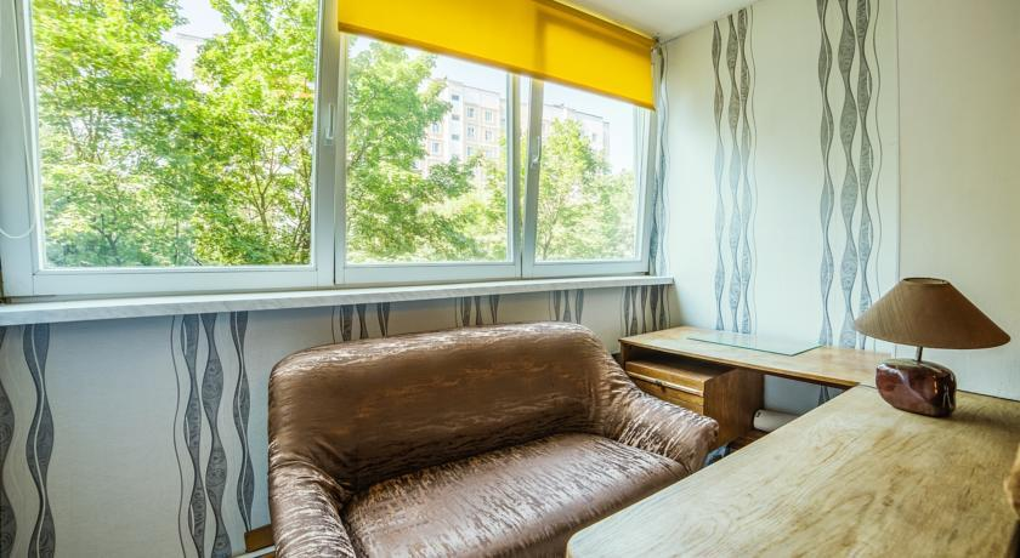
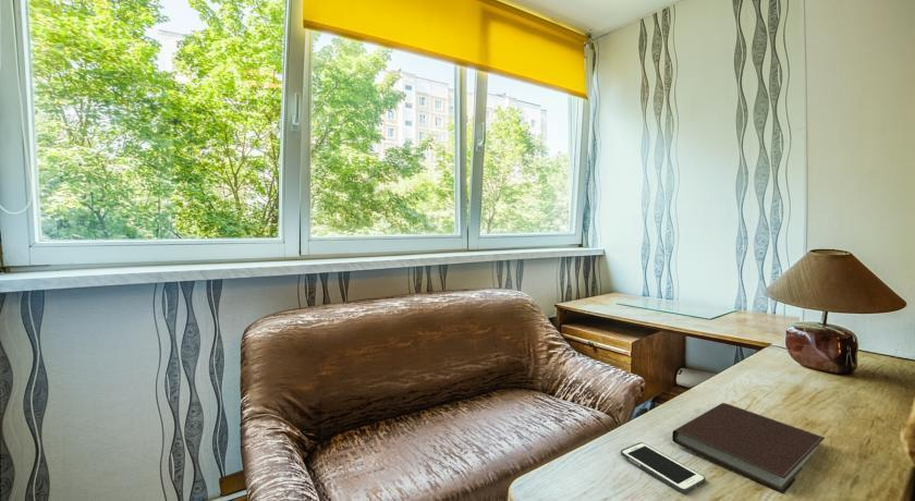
+ cell phone (660, 465)
+ notebook (746, 439)
